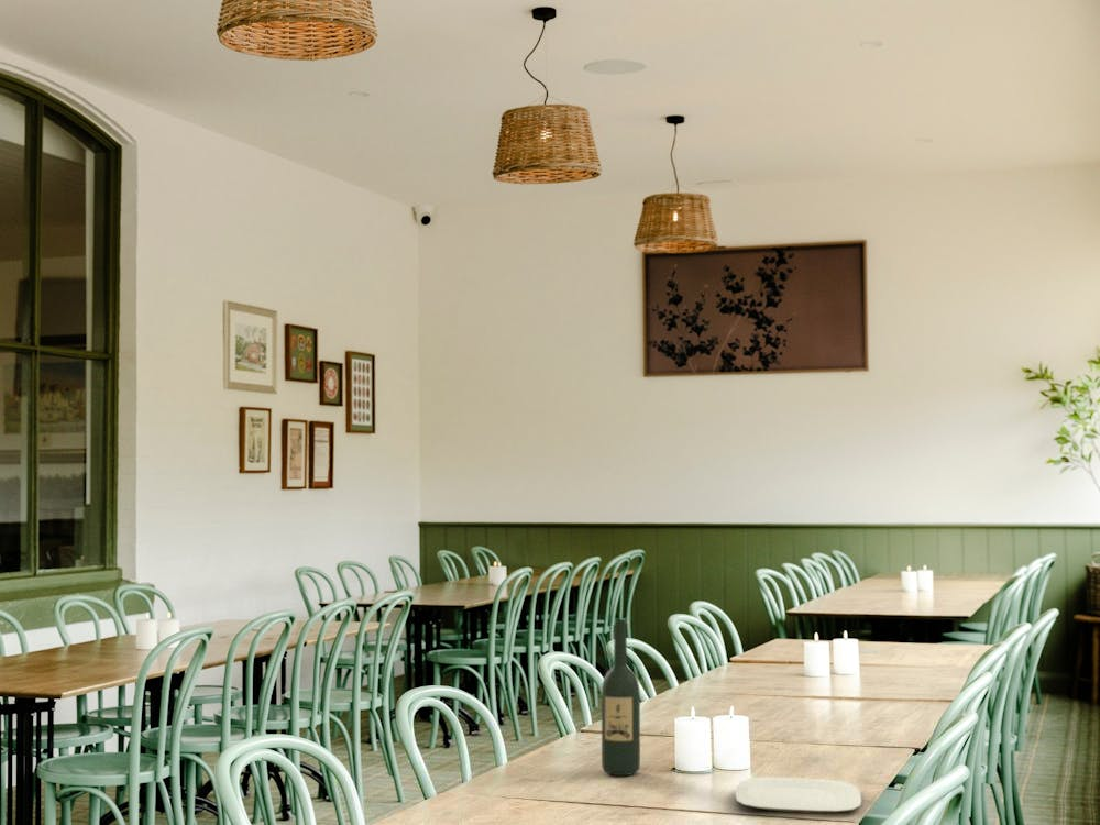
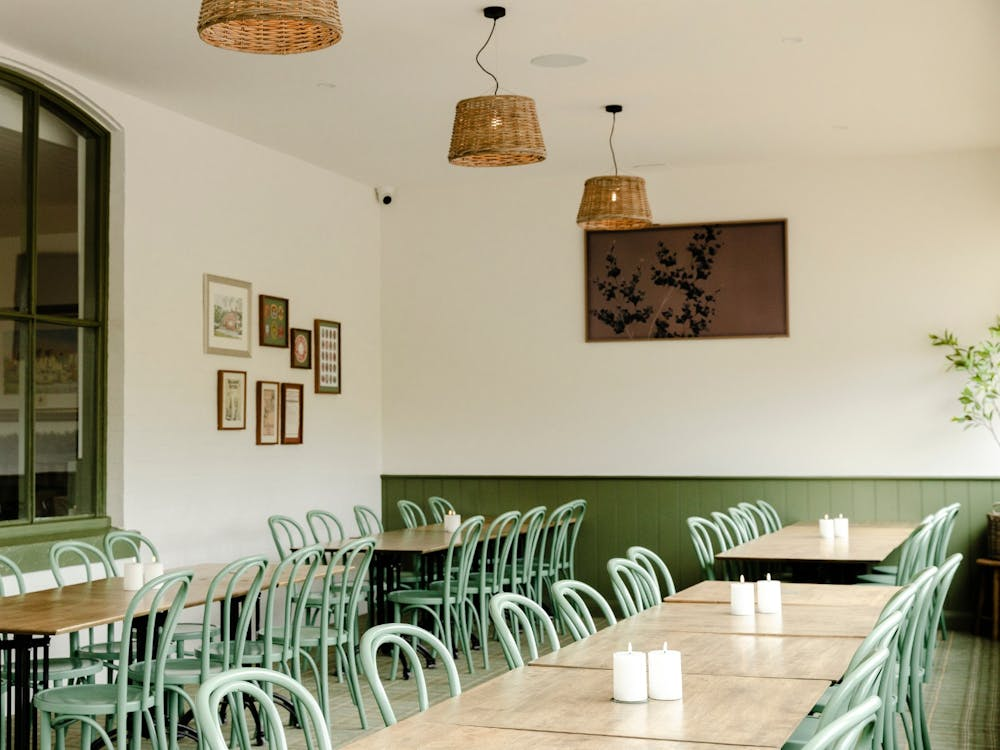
- plate (798, 796)
- wine bottle (620, 695)
